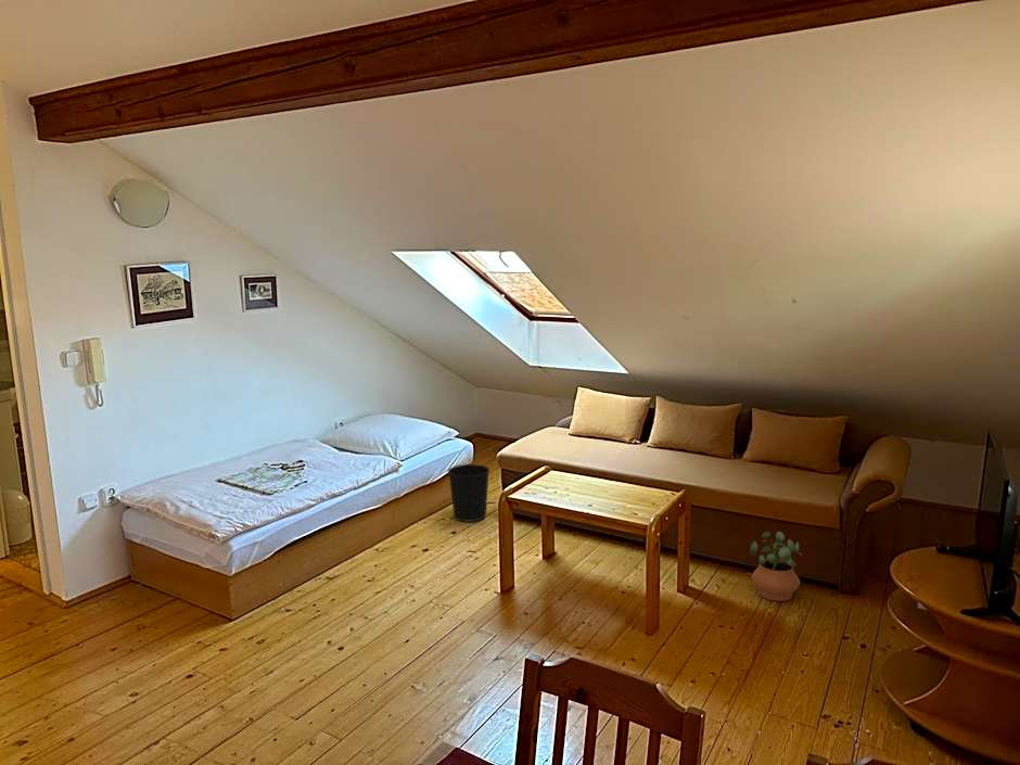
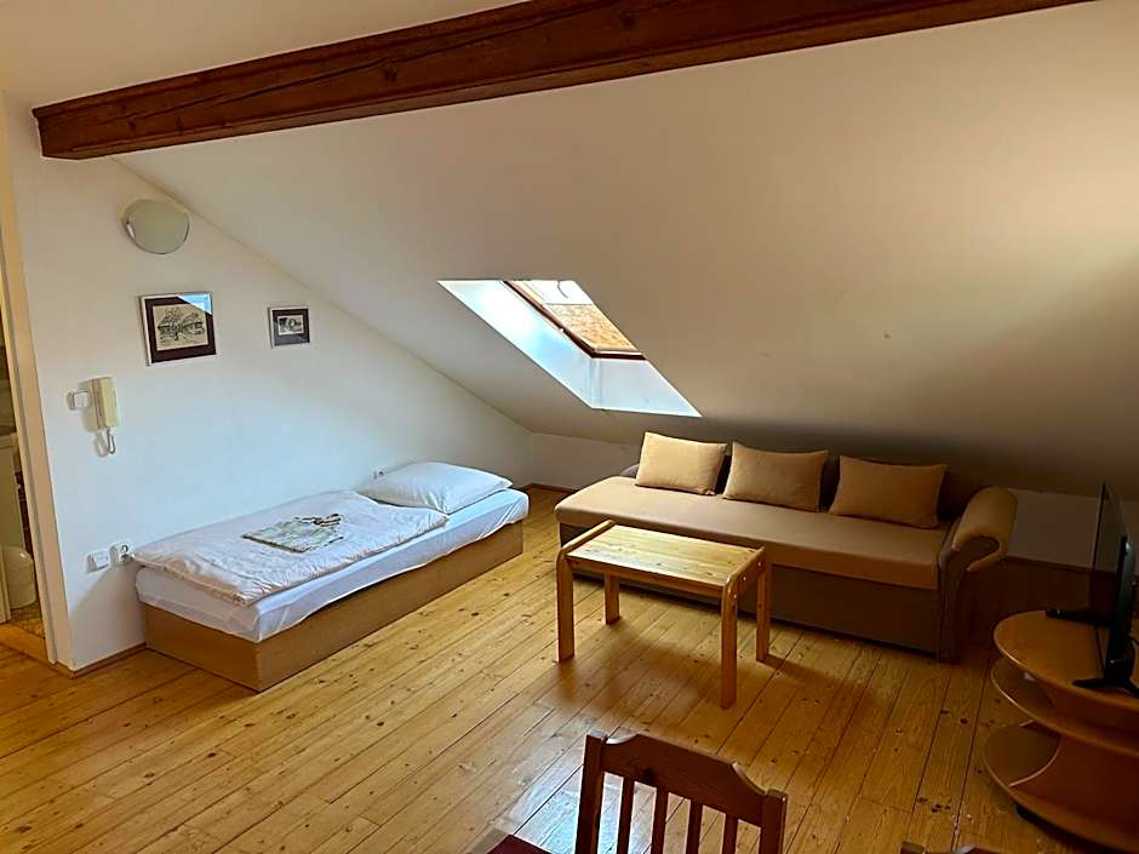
- potted plant (777, 562)
- wastebasket (469, 493)
